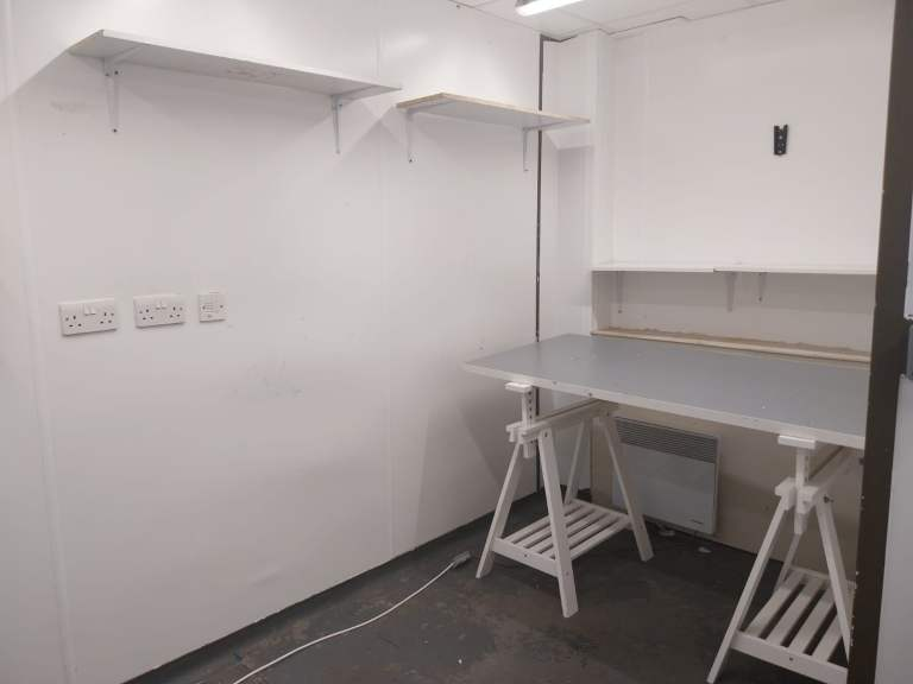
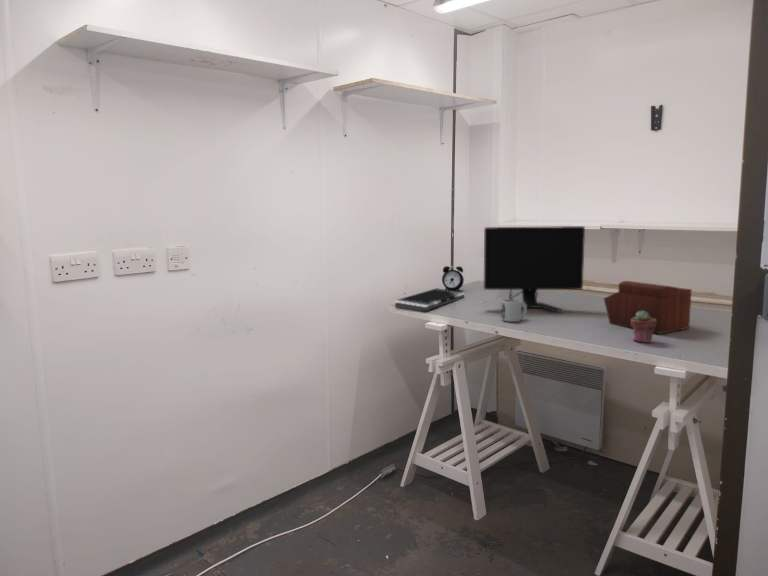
+ computer keyboard (431, 298)
+ alarm clock (452, 278)
+ mug (514, 310)
+ potted succulent (643, 325)
+ sewing box (646, 303)
+ computer monitor (526, 263)
